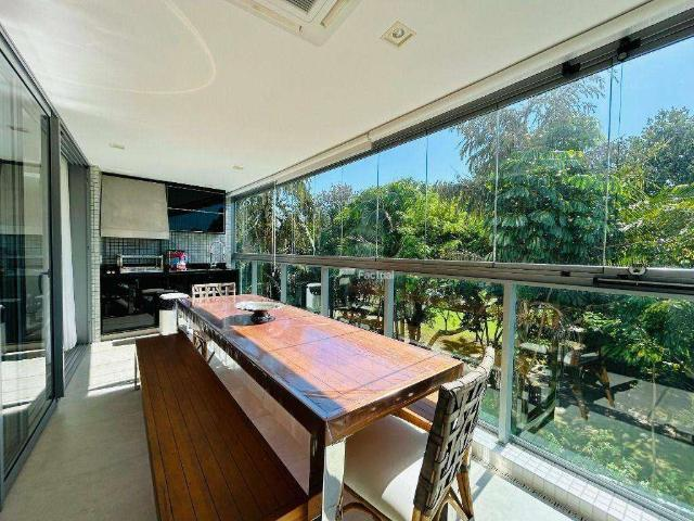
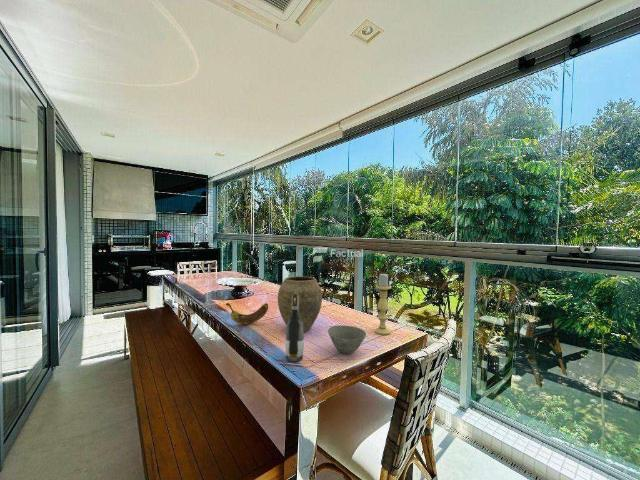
+ bowl (346, 341)
+ vase (299, 303)
+ wine bottle (294, 325)
+ candle holder (383, 302)
+ banana (249, 314)
